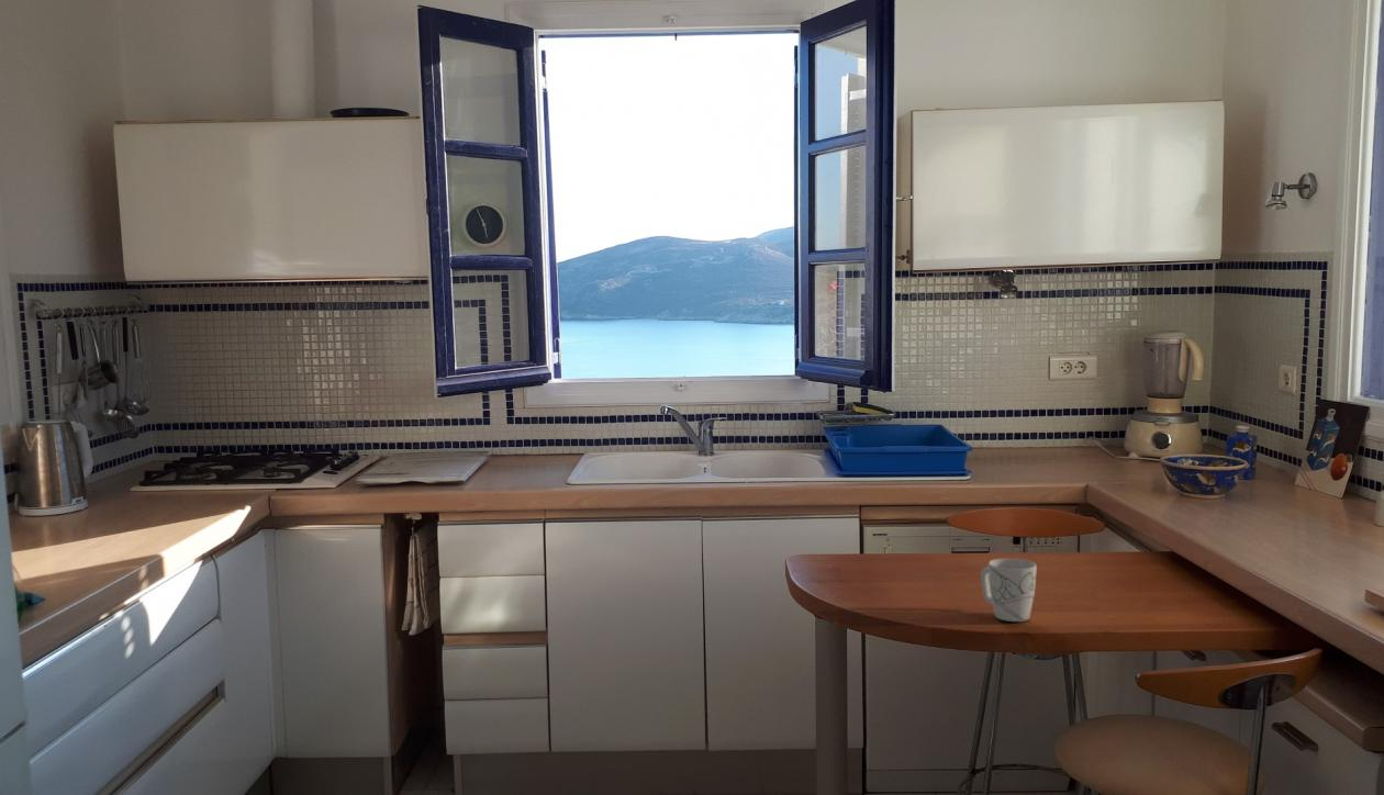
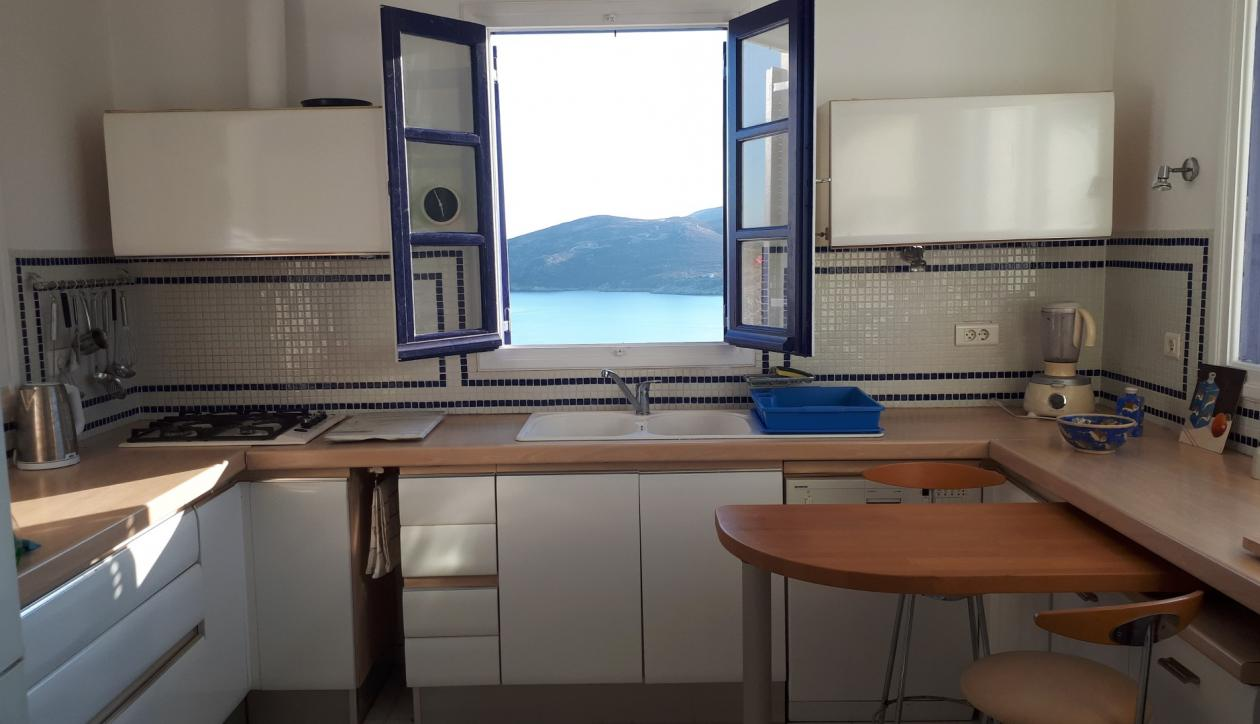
- mug (1005, 589)
